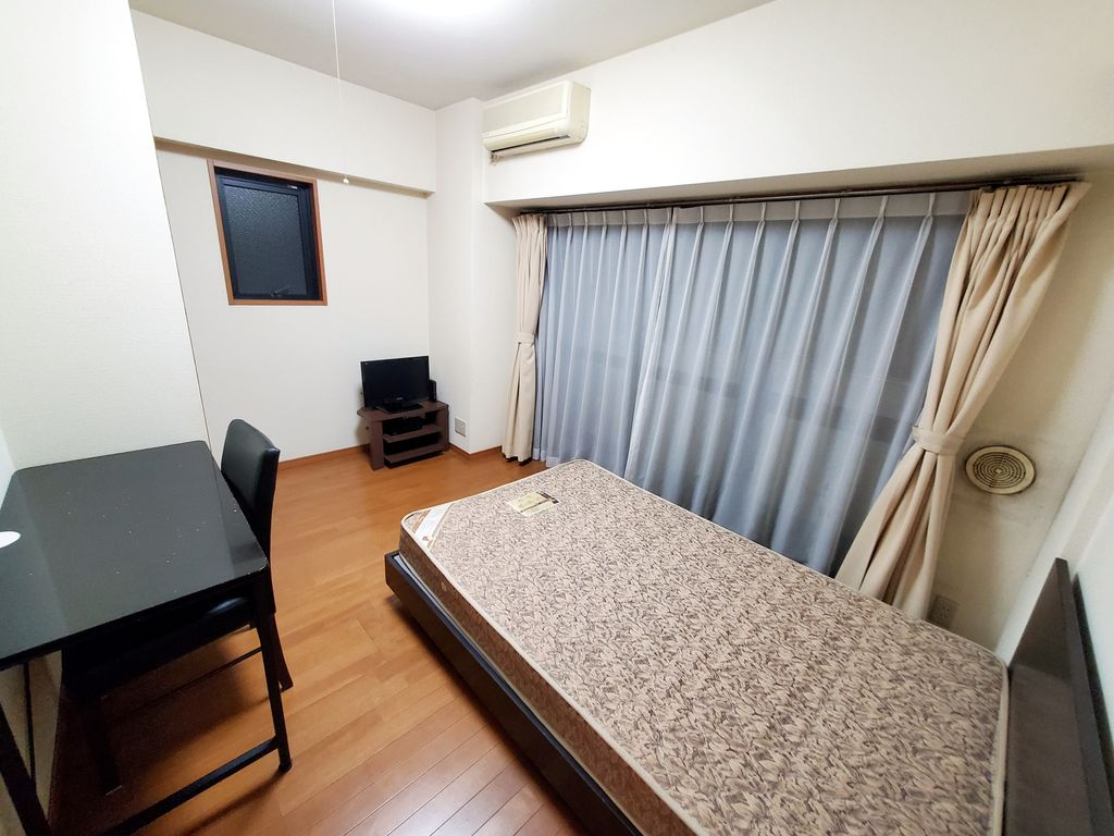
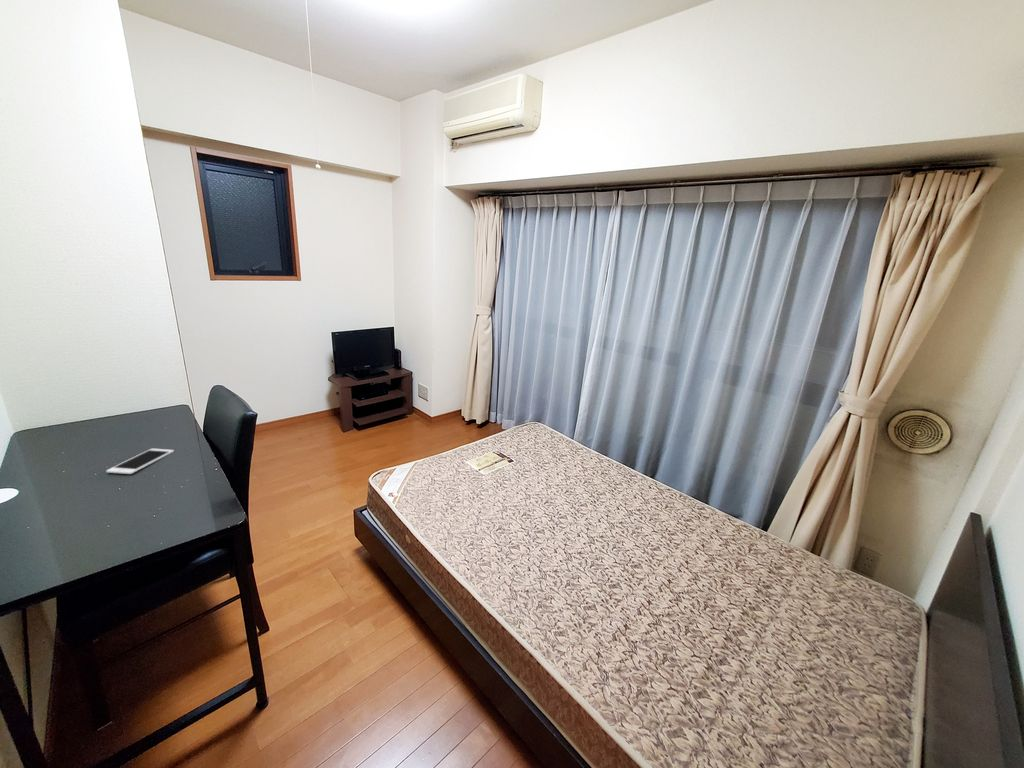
+ cell phone (142, 460)
